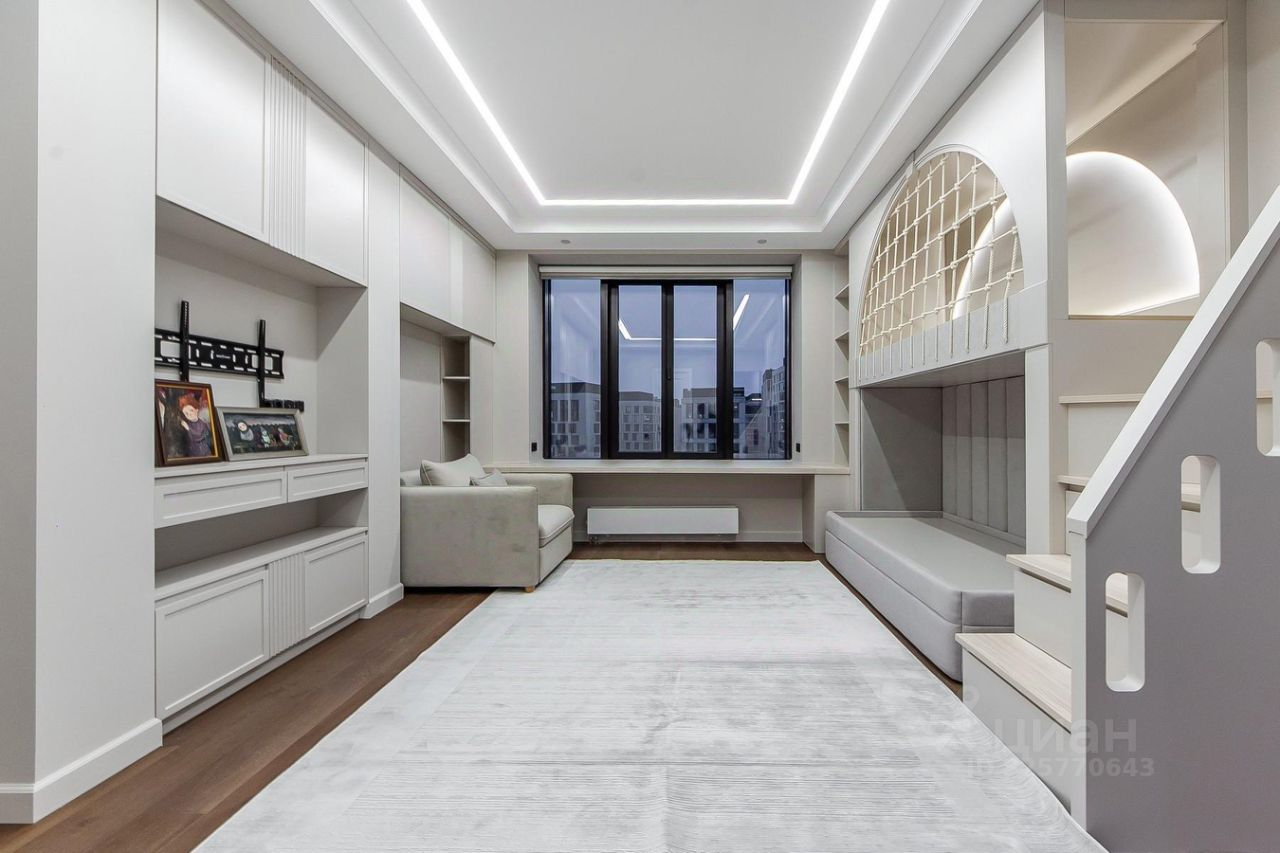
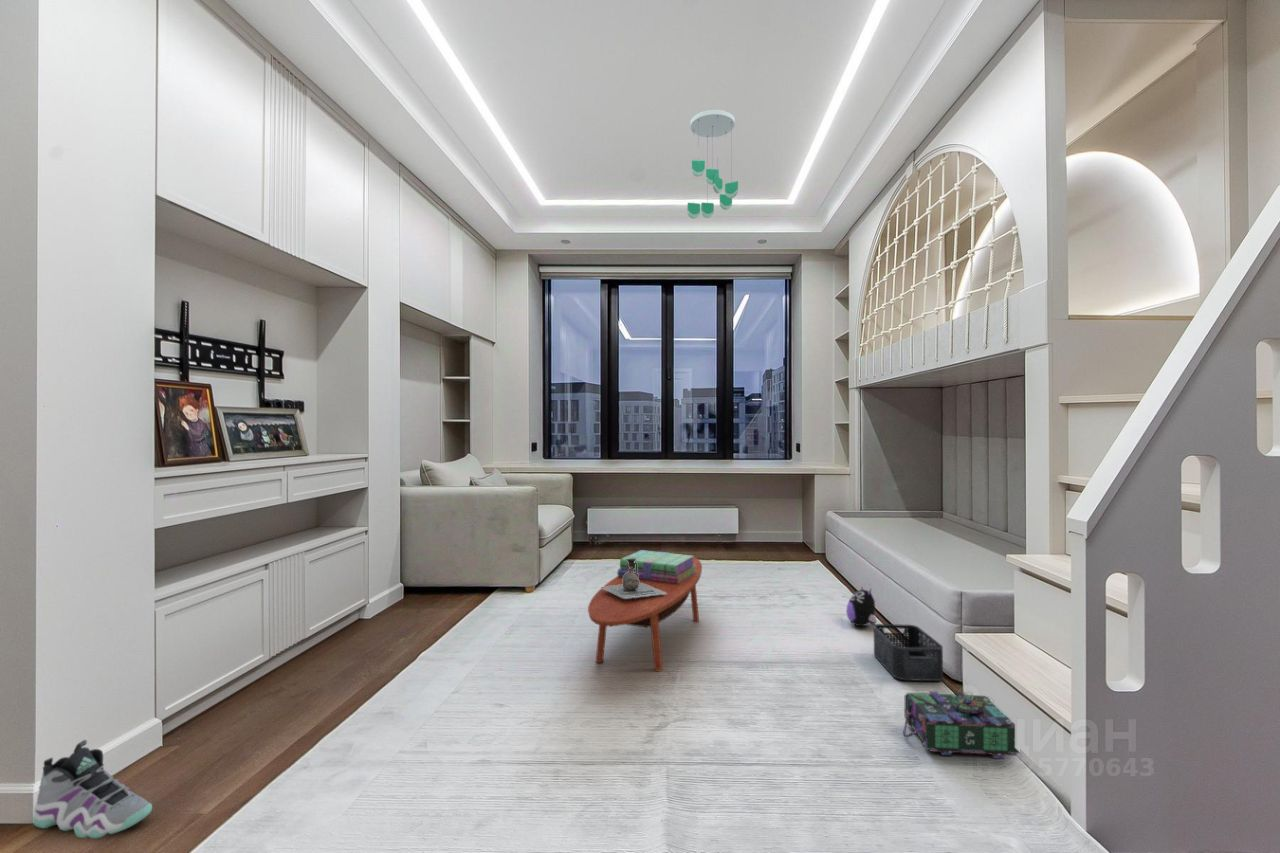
+ stack of books (657, 565)
+ plush toy (862, 606)
+ coffee table (652, 610)
+ backpack (959, 715)
+ sneaker (90, 782)
+ decorative vase (633, 576)
+ ceiling mobile (712, 168)
+ storage bin (906, 651)
